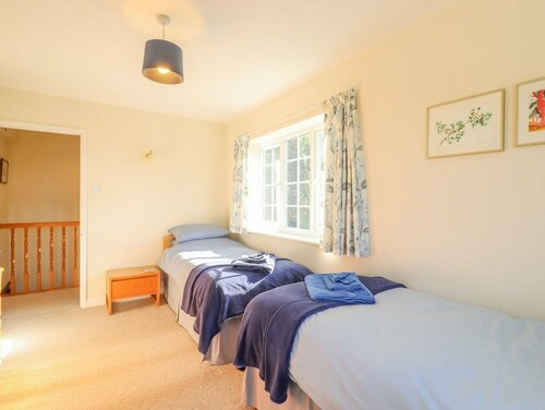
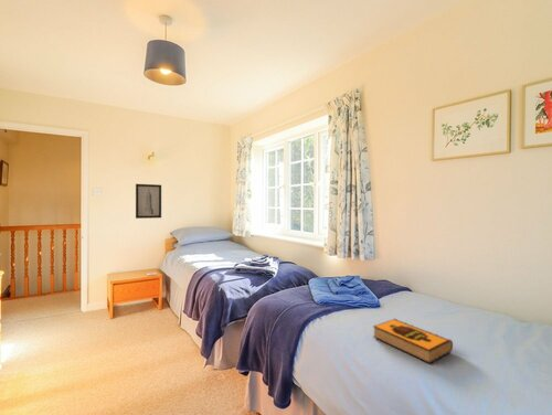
+ wall art (148, 201)
+ hardback book (411, 338)
